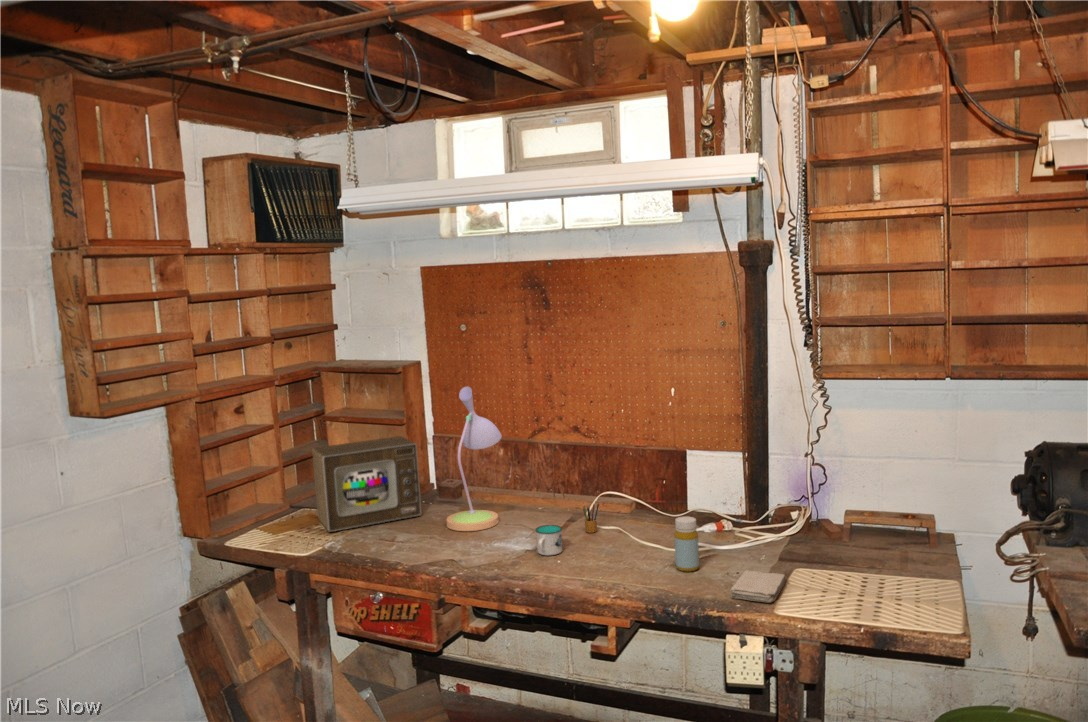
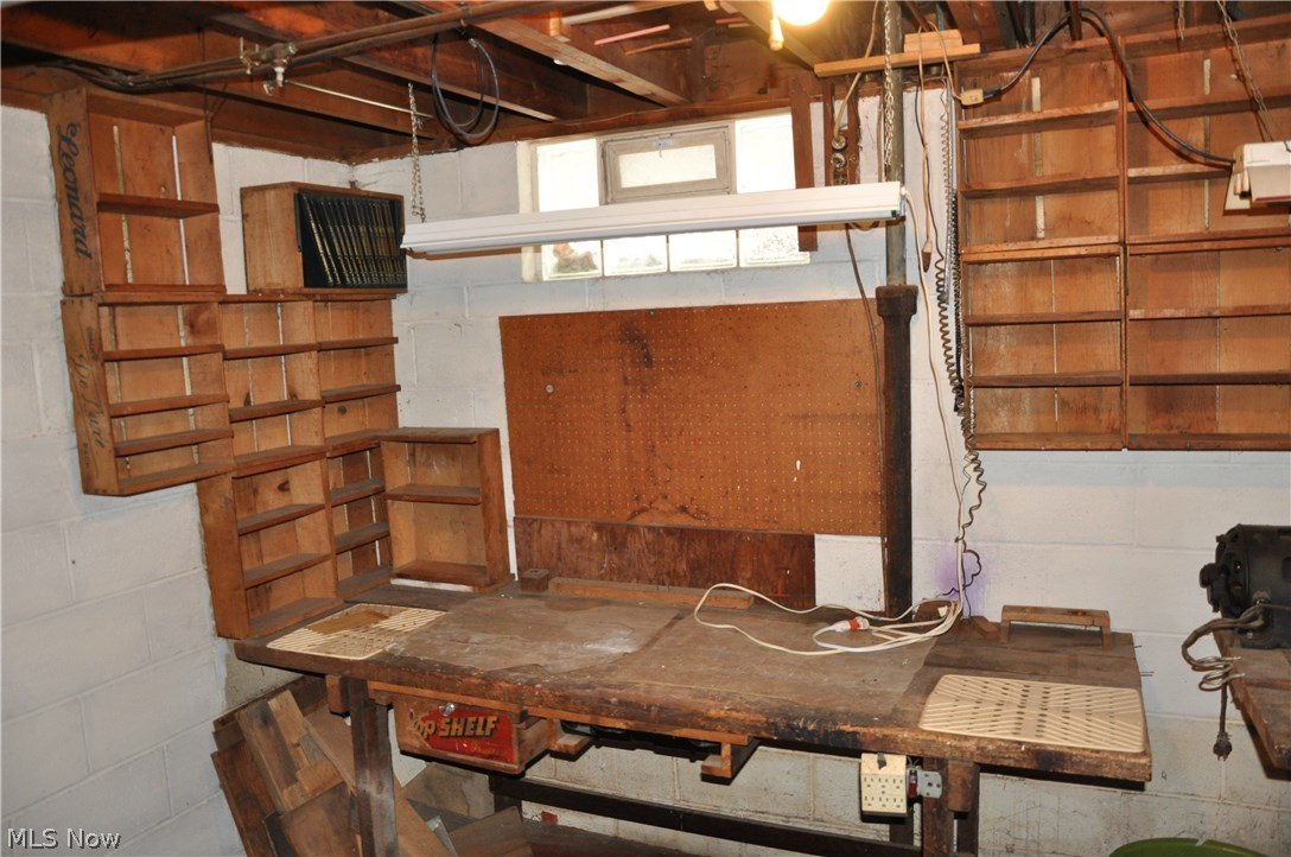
- pencil box (589, 517)
- washcloth (758, 584)
- bottle (686, 543)
- mug (547, 541)
- wooden box (366, 482)
- desk lamp (474, 448)
